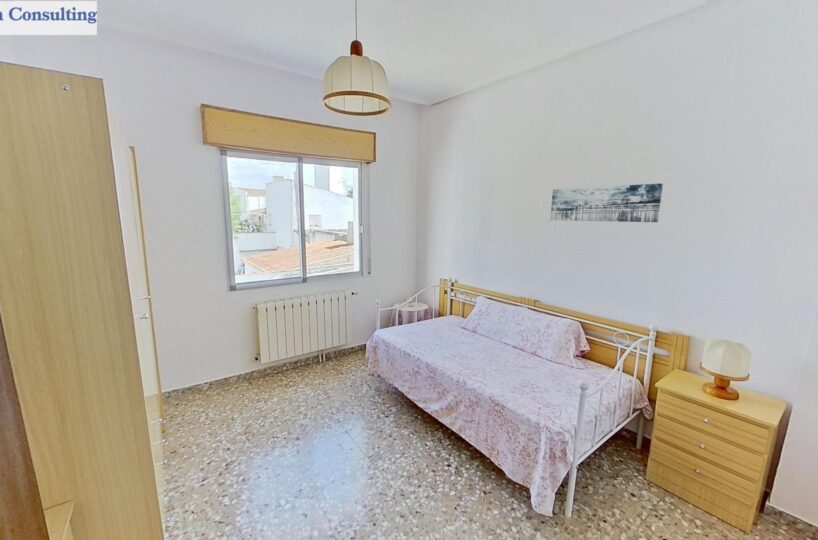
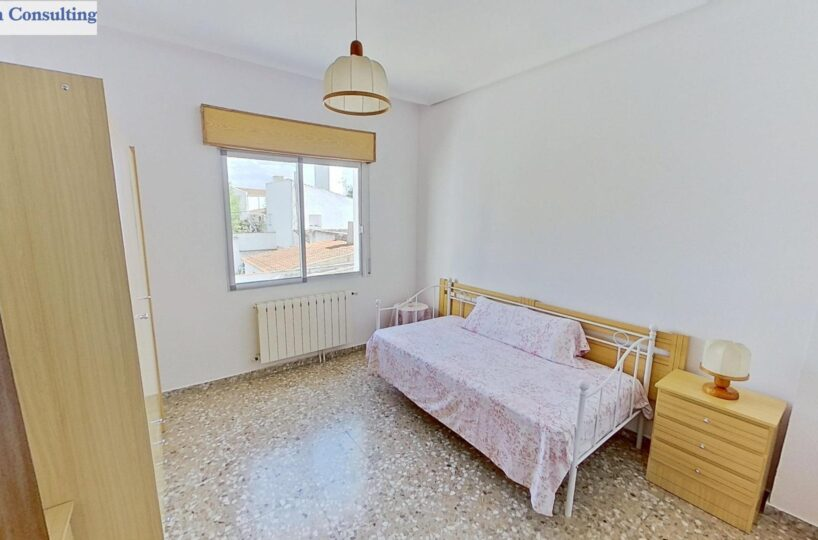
- wall art (600, 204)
